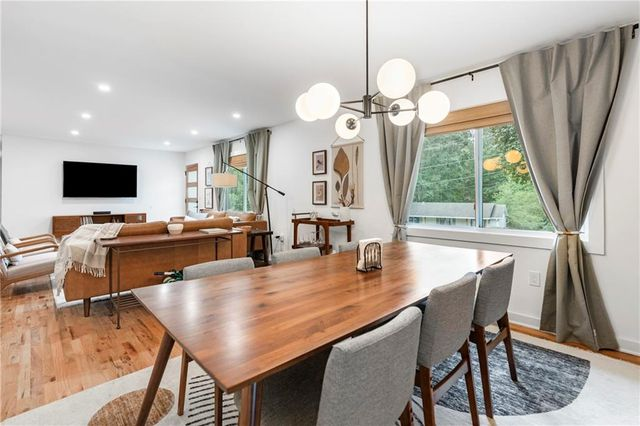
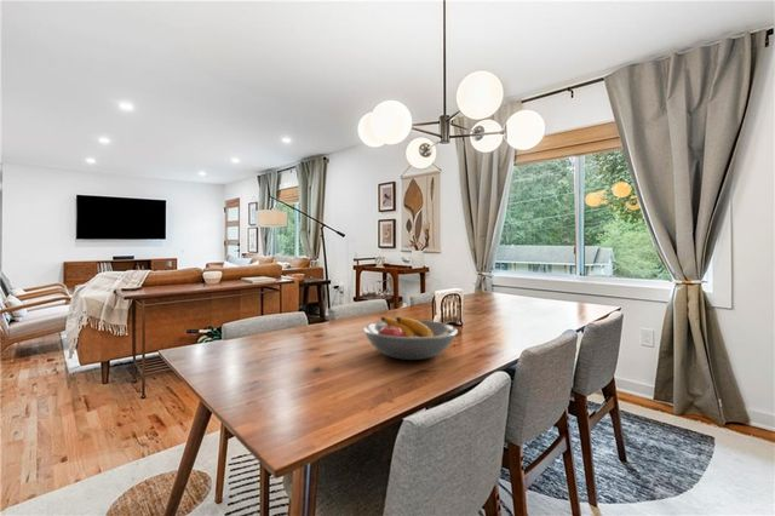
+ fruit bowl (409, 337)
